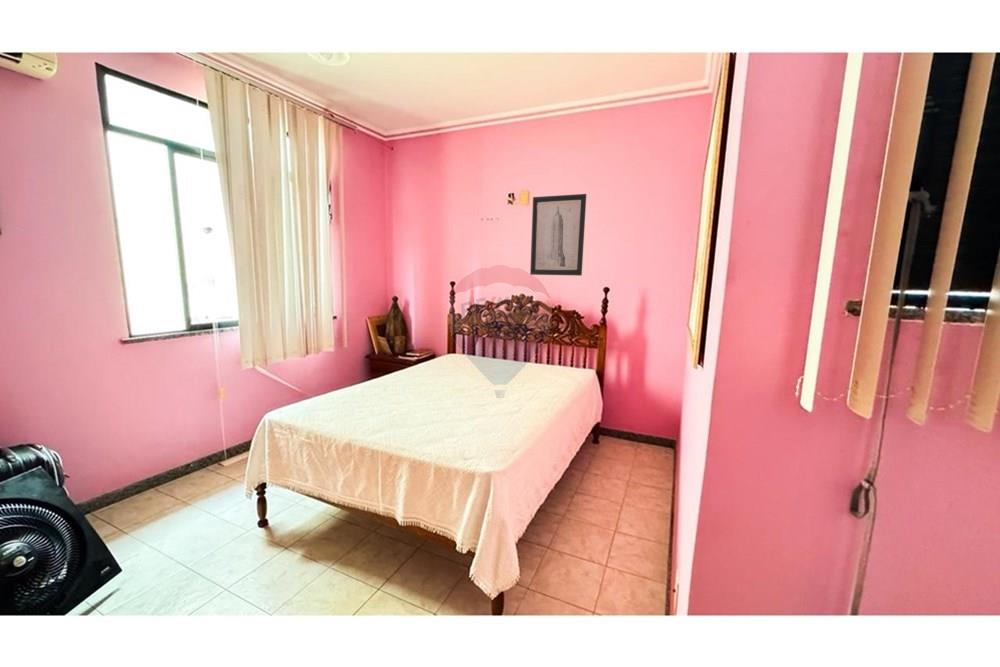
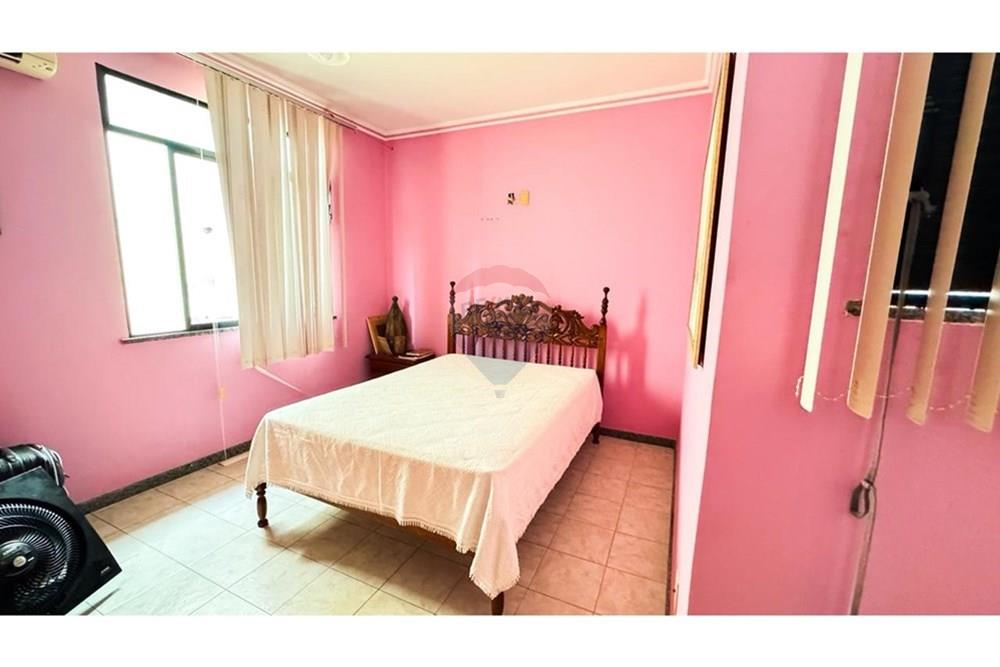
- wall art (557, 236)
